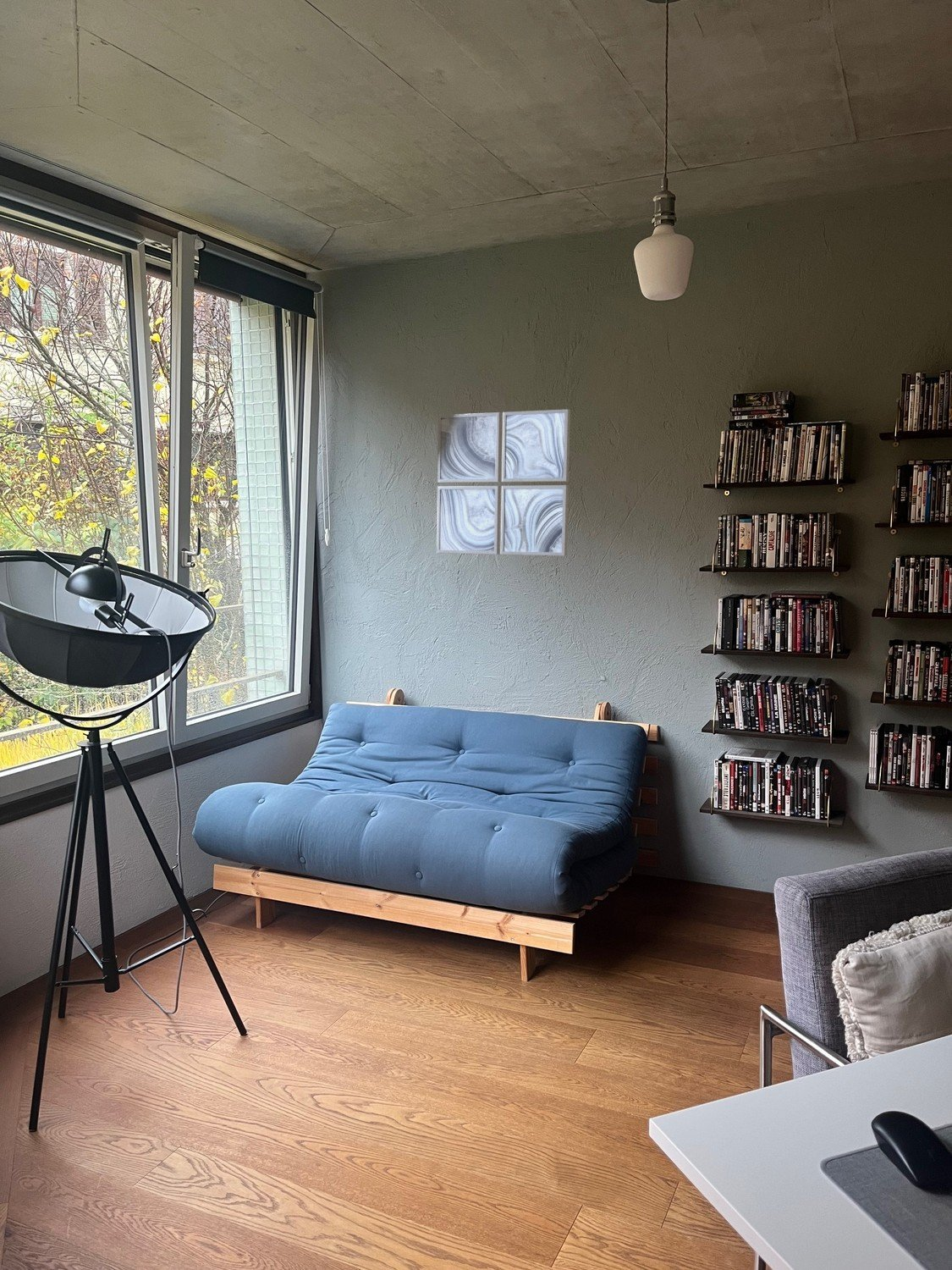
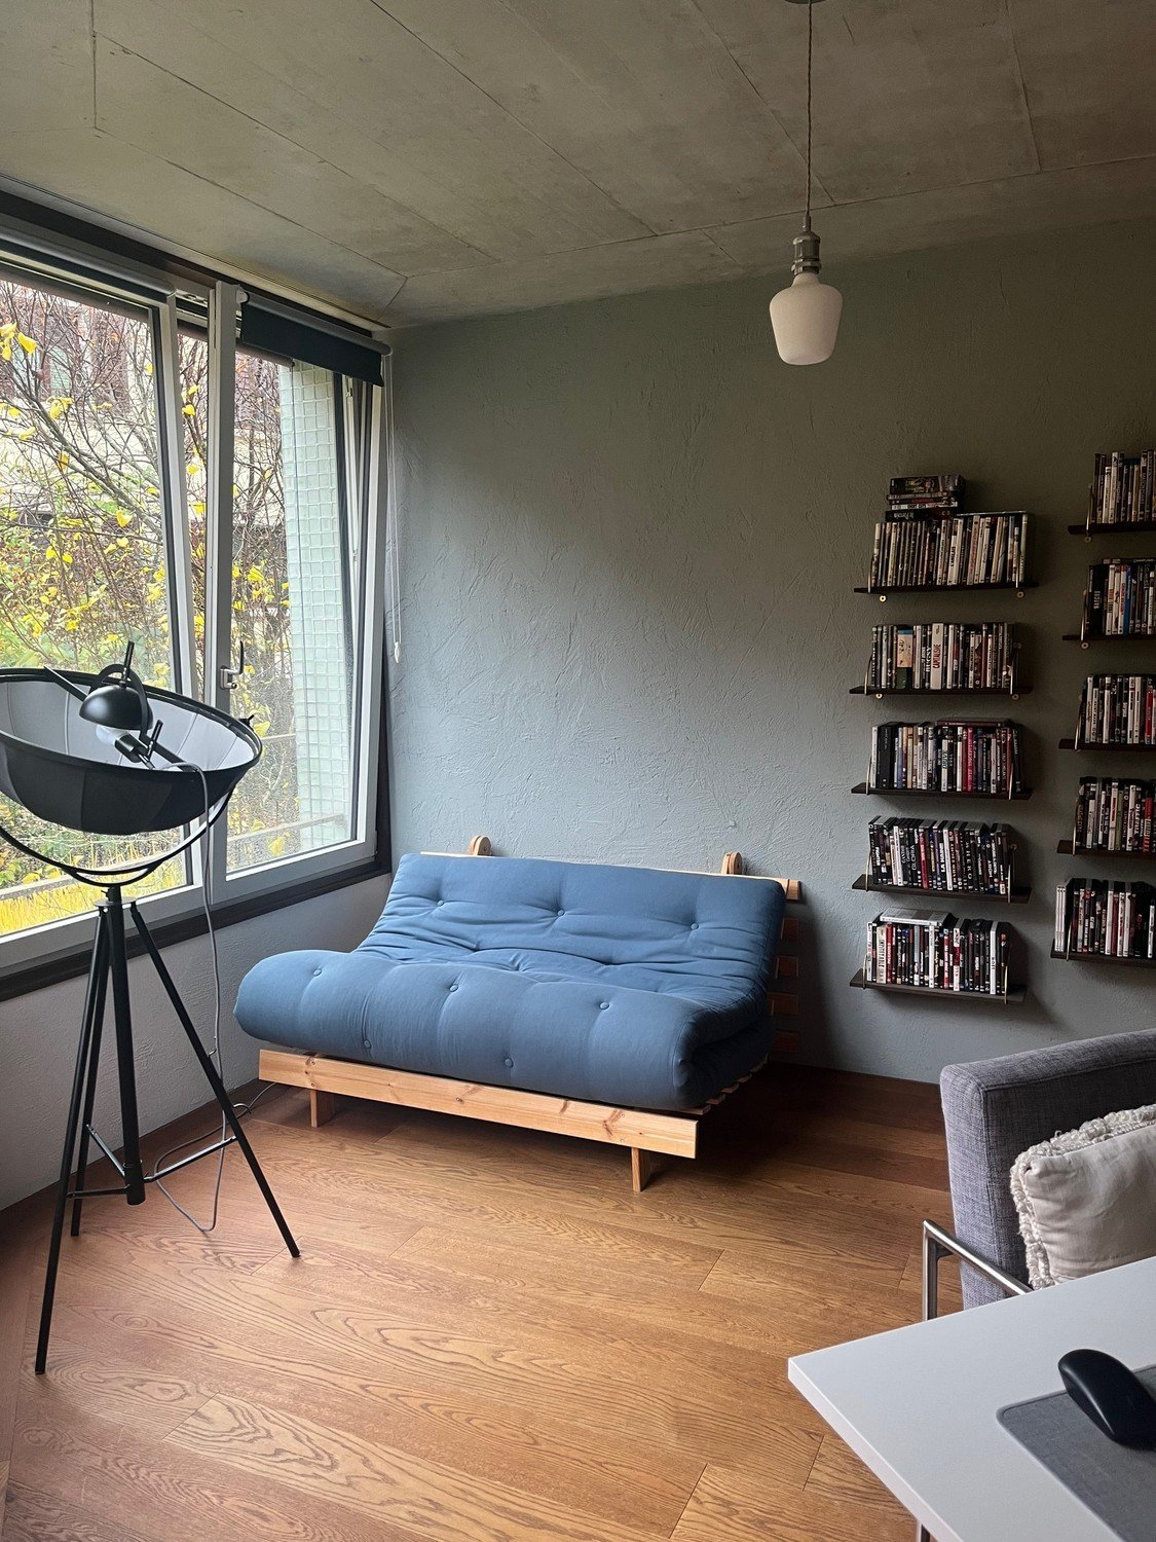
- wall art (500, 482)
